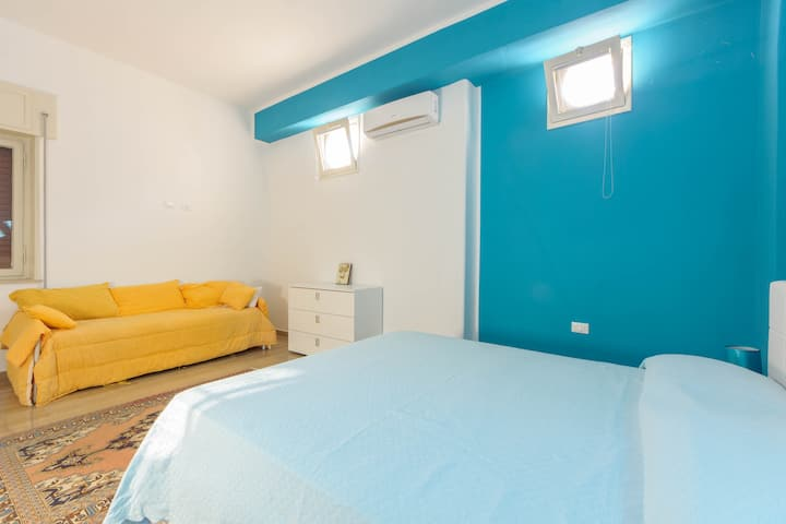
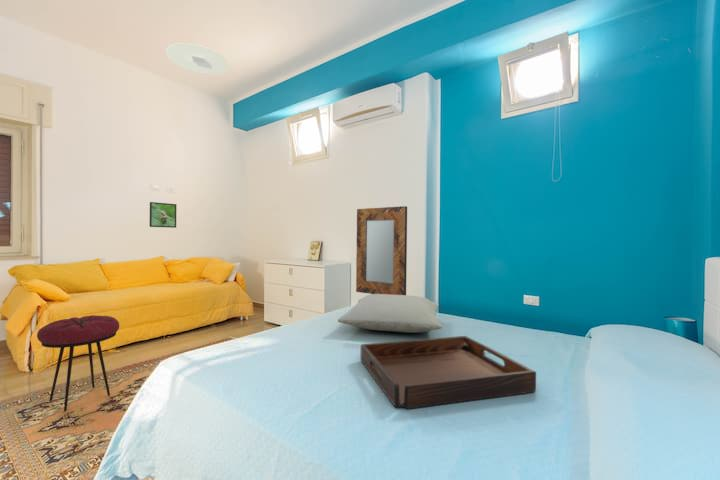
+ stool (72, 358)
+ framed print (163, 215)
+ serving tray (438, 365)
+ ceiling light (198, 57)
+ home mirror (380, 251)
+ pillow (393, 311)
